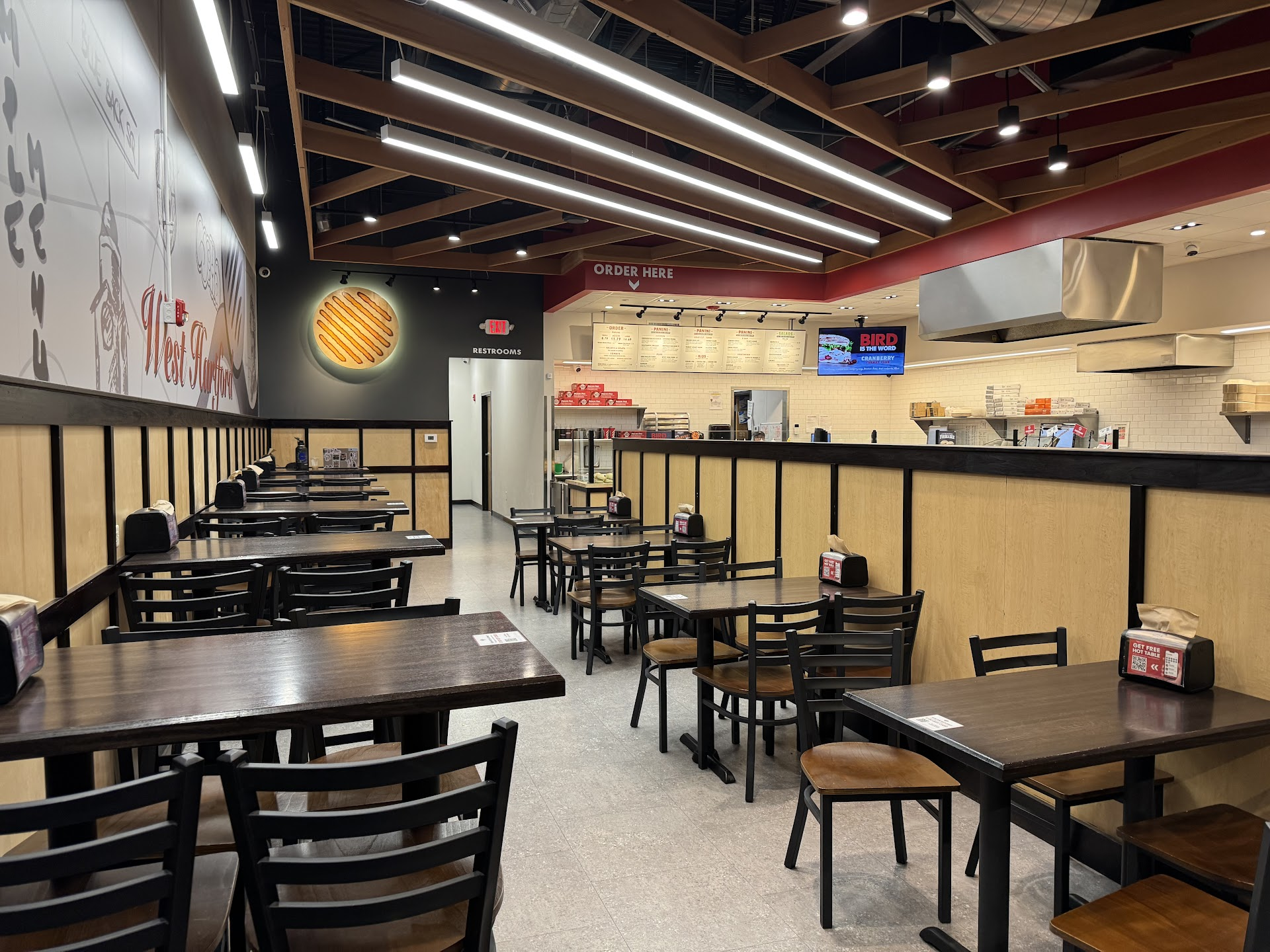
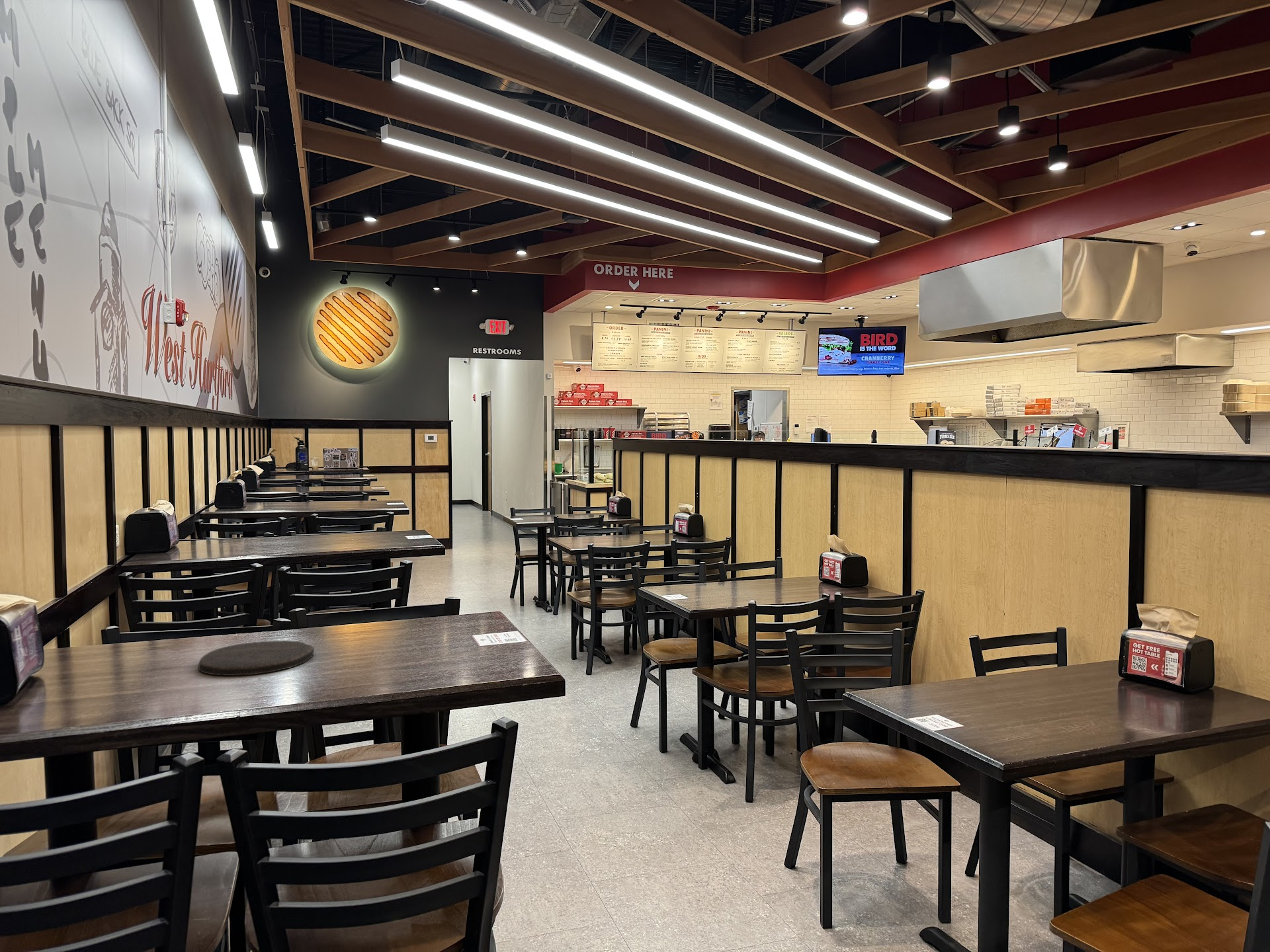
+ plate (257, 655)
